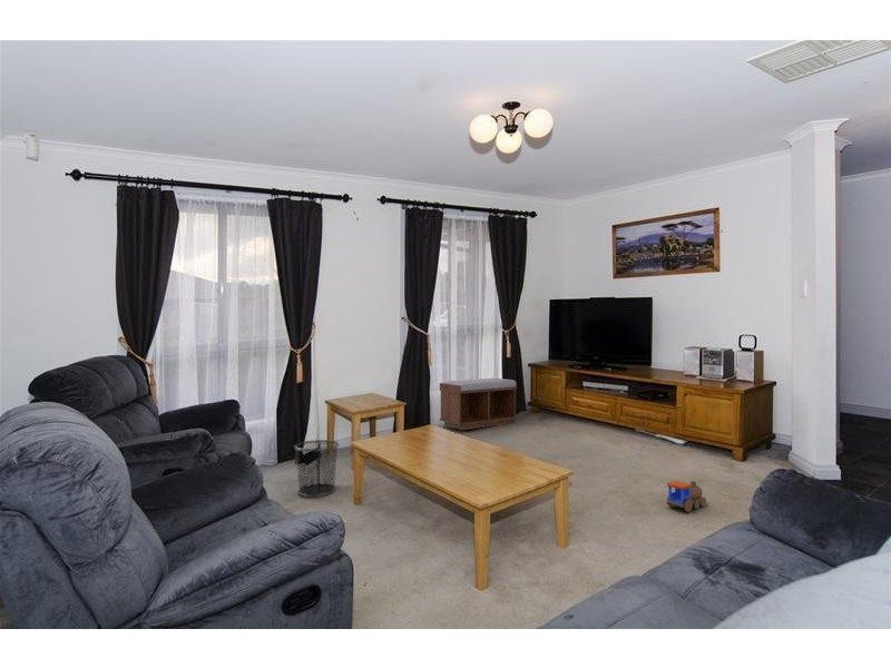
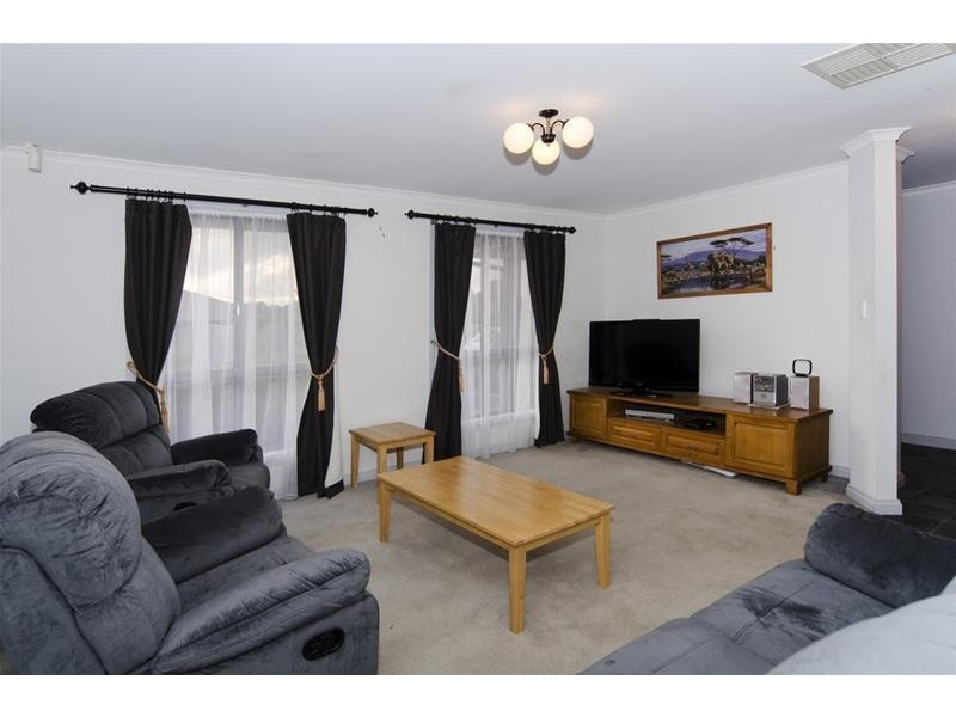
- waste bin (316, 468)
- toy train (686, 493)
- bench (478, 402)
